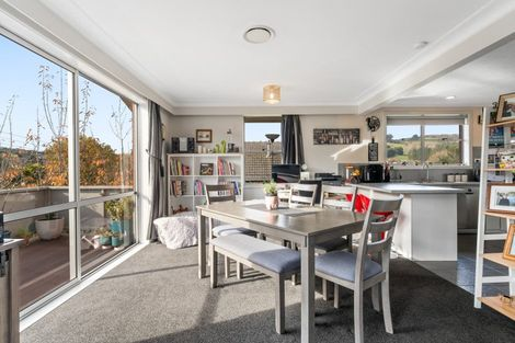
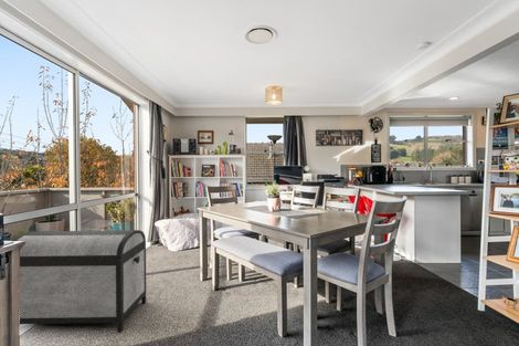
+ storage chest (83, 273)
